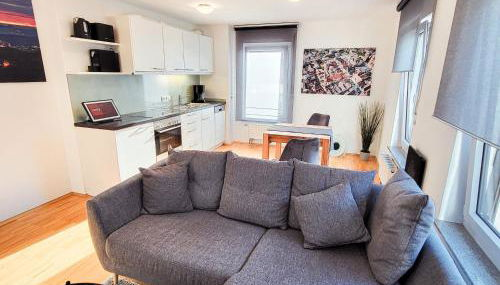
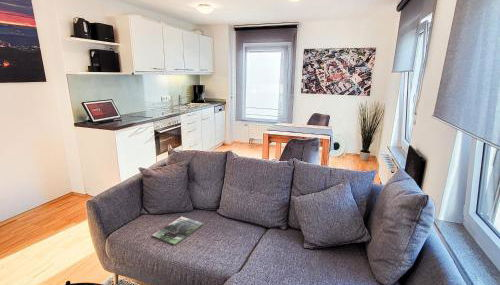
+ magazine (178, 229)
